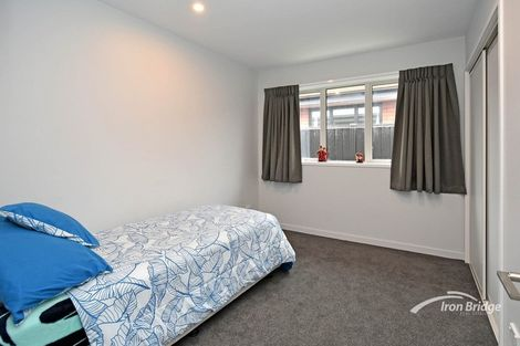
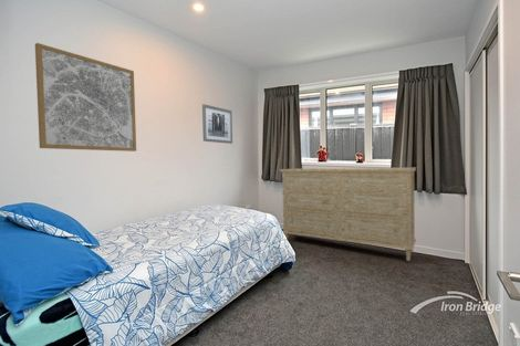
+ wall art (218, 125)
+ dresser (344, 207)
+ wall art (92, 104)
